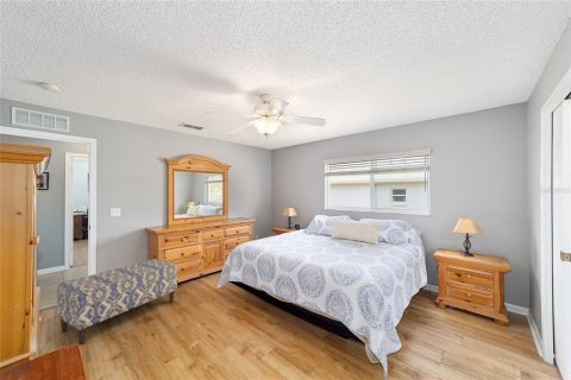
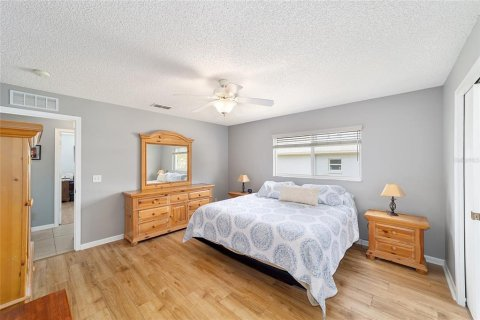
- bench (124, 293)
